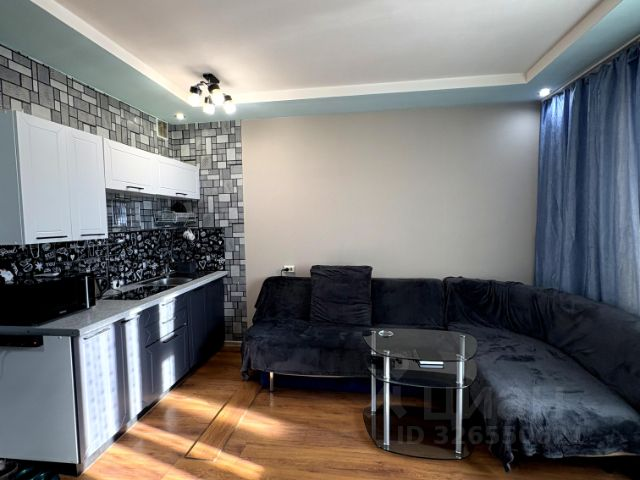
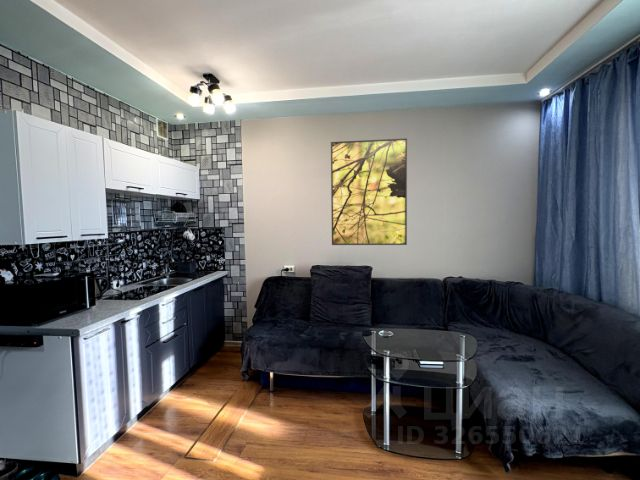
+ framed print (368, 193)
